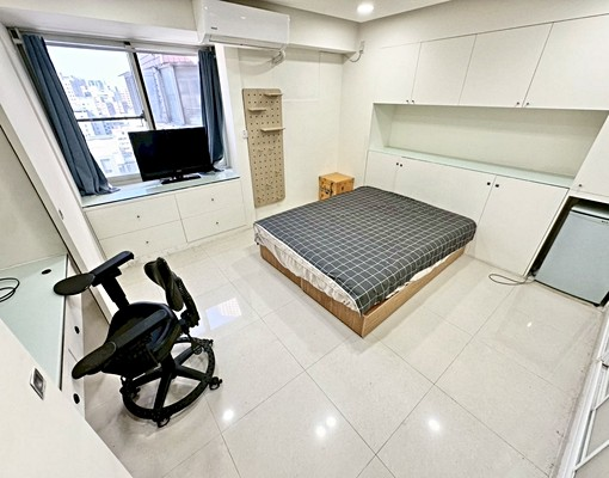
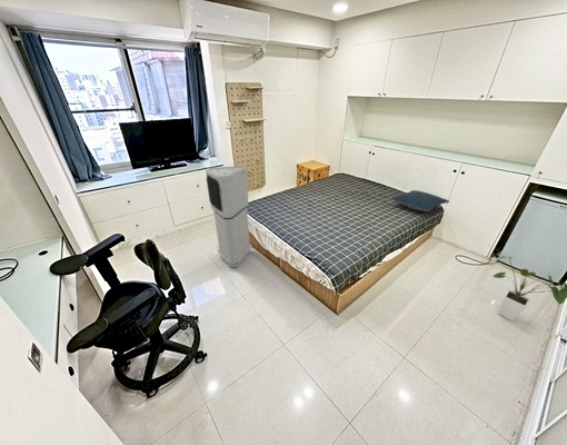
+ pillow (420, 200)
+ house plant (519, 295)
+ air purifier (233, 217)
